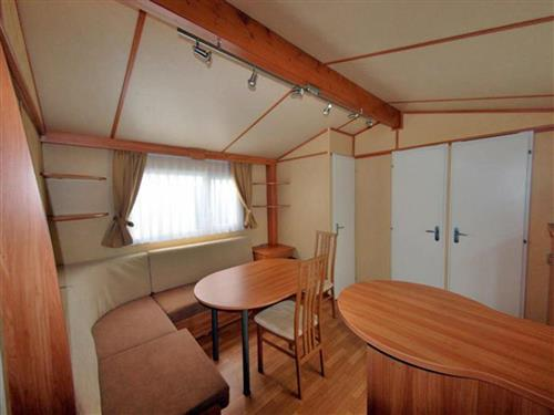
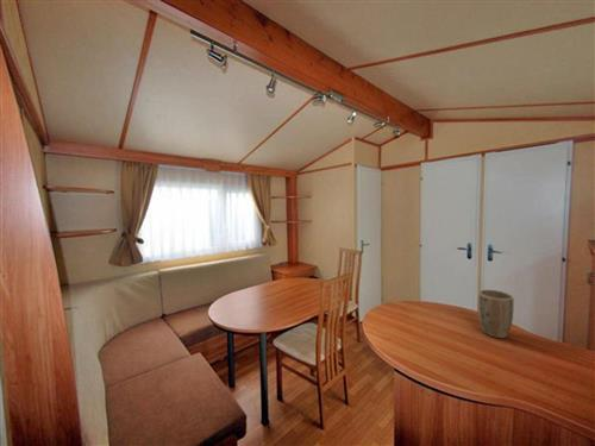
+ plant pot (495, 313)
